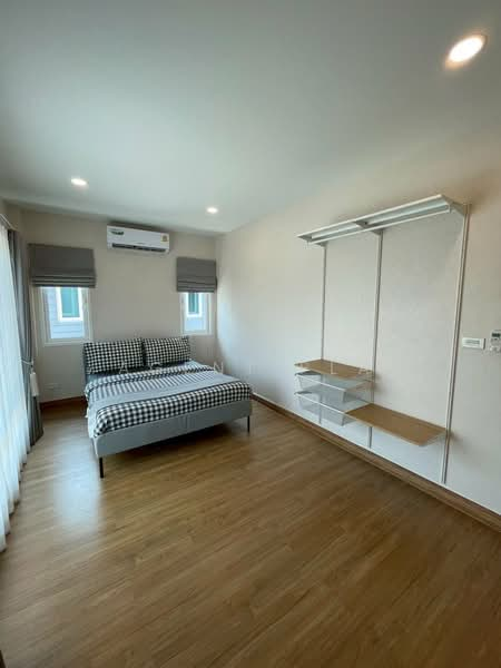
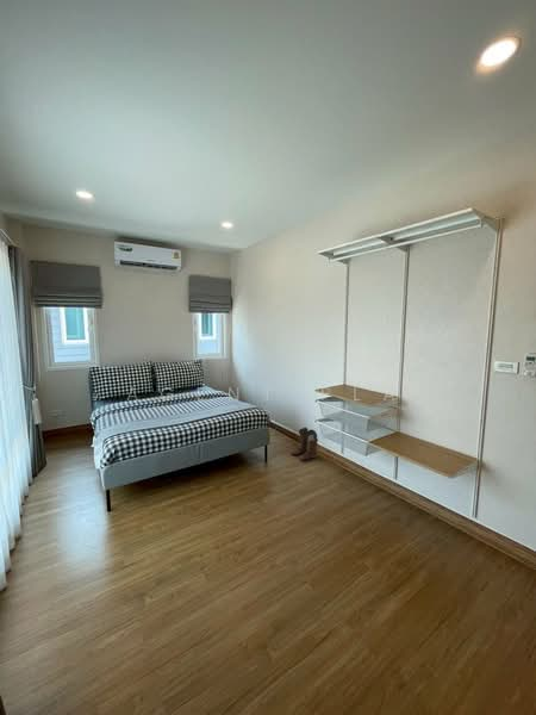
+ boots (306, 442)
